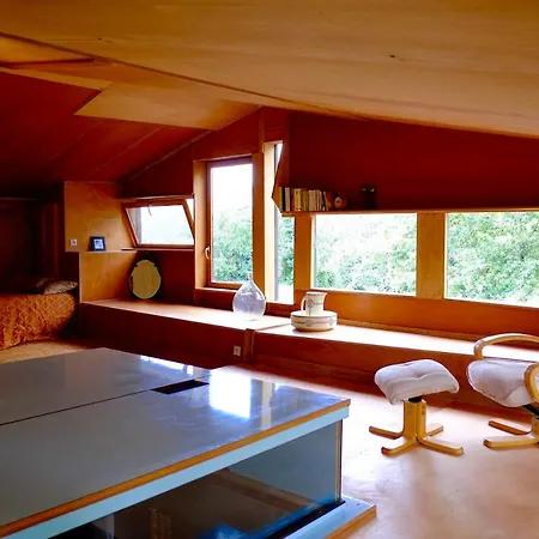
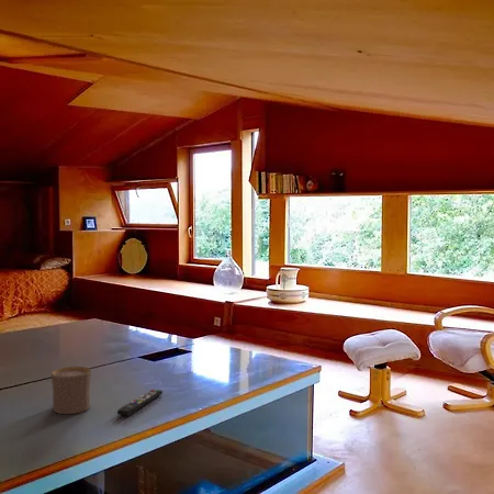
+ cup (71, 389)
+ remote control (141, 402)
